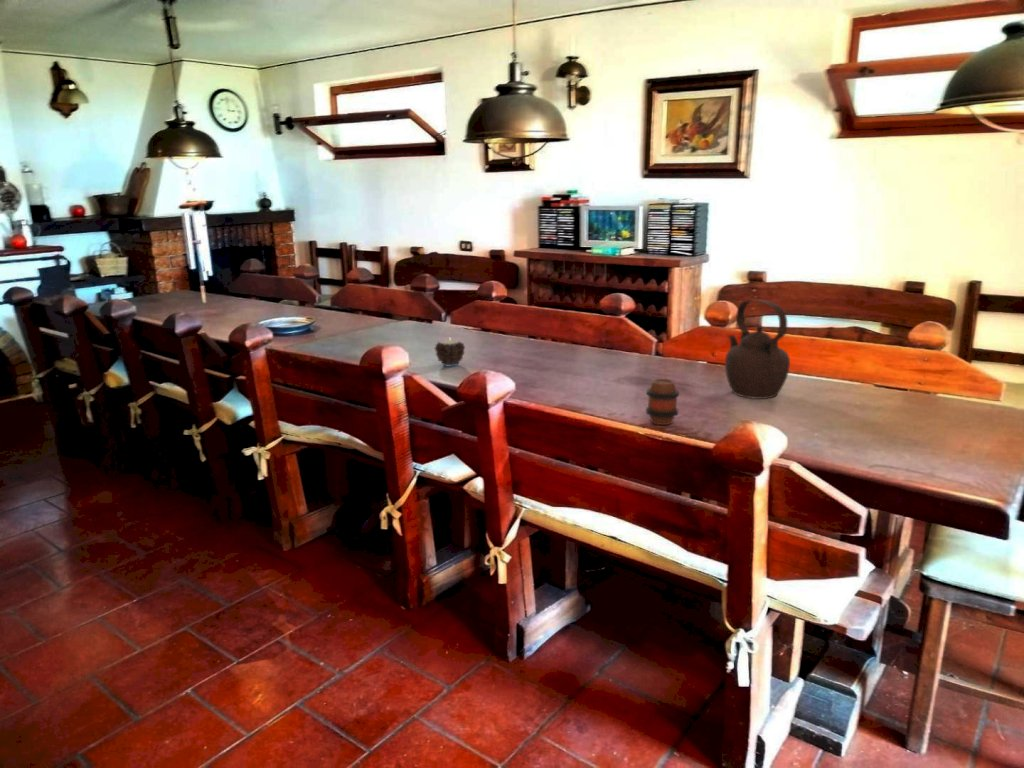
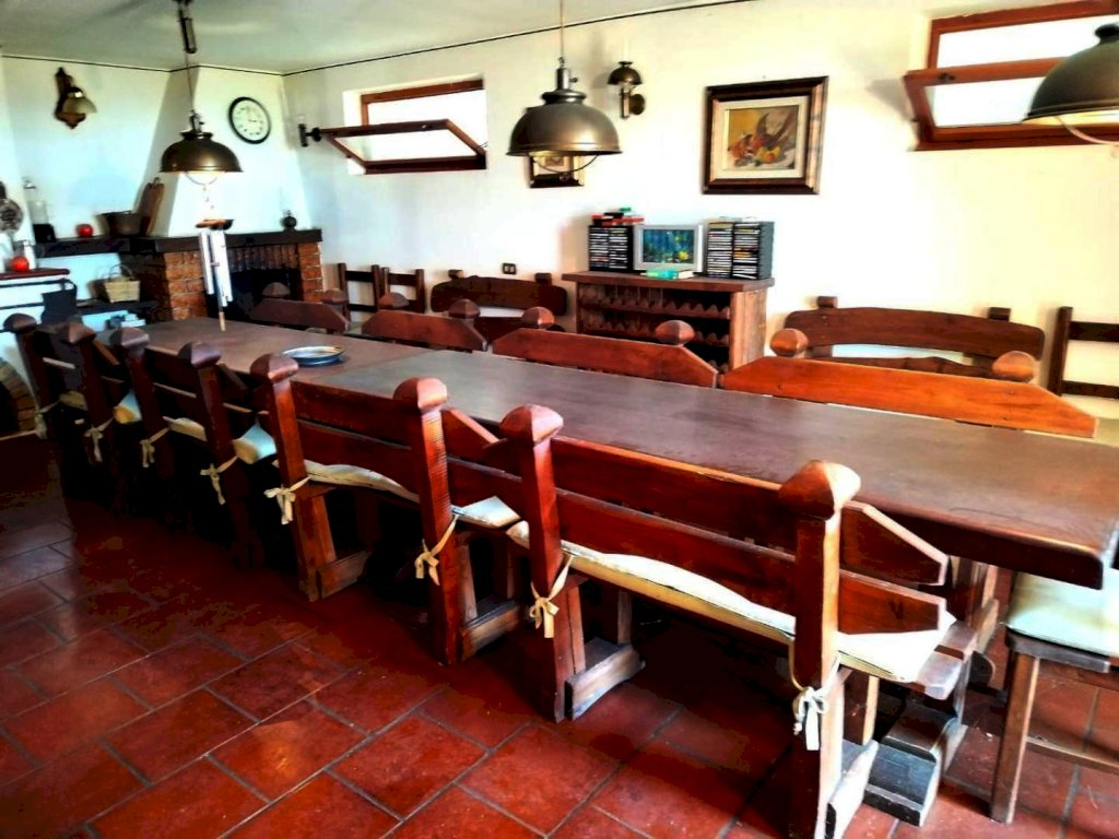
- teapot (753, 346)
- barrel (662, 401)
- candle (449, 350)
